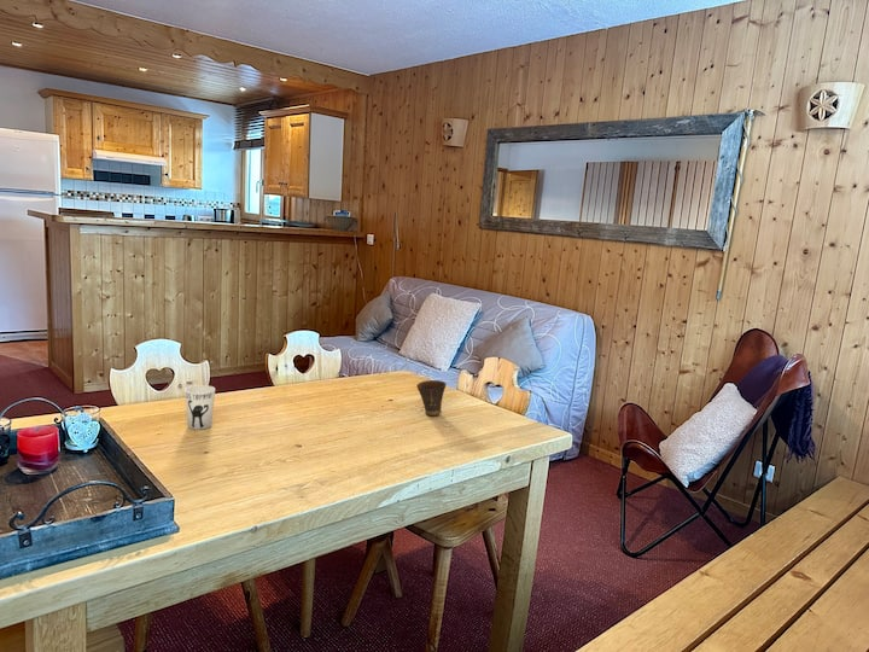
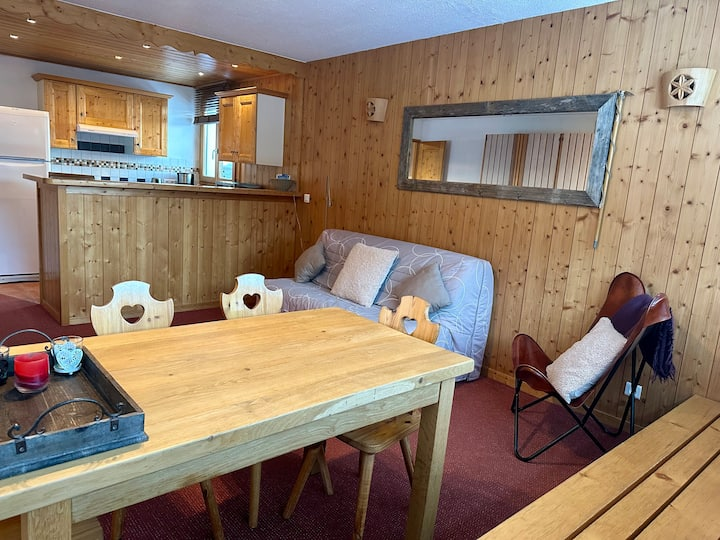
- cup (430, 398)
- cup (199, 407)
